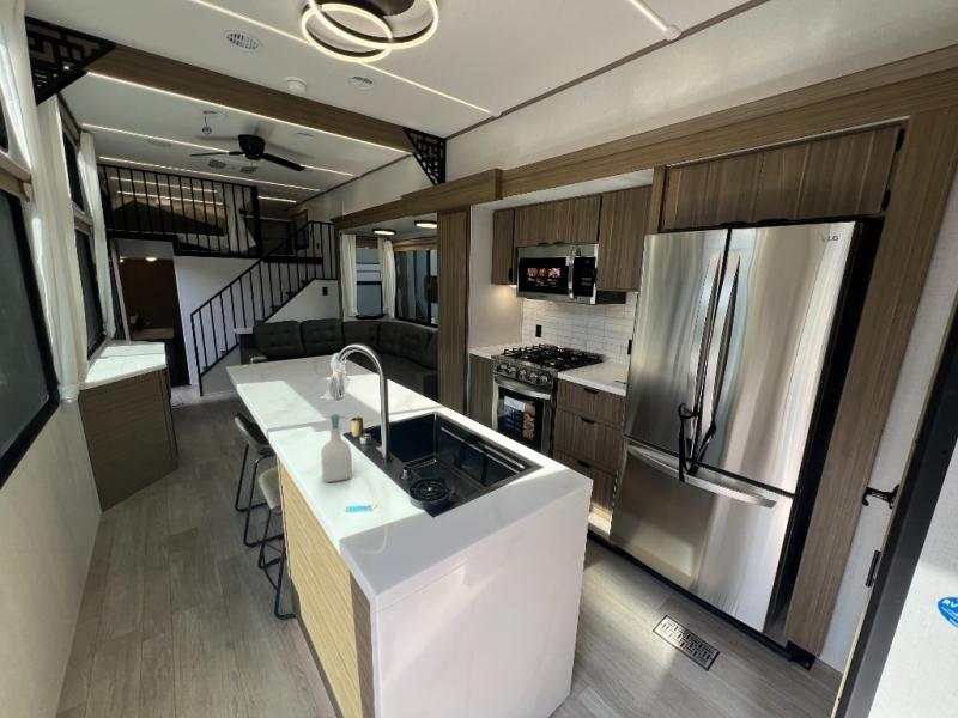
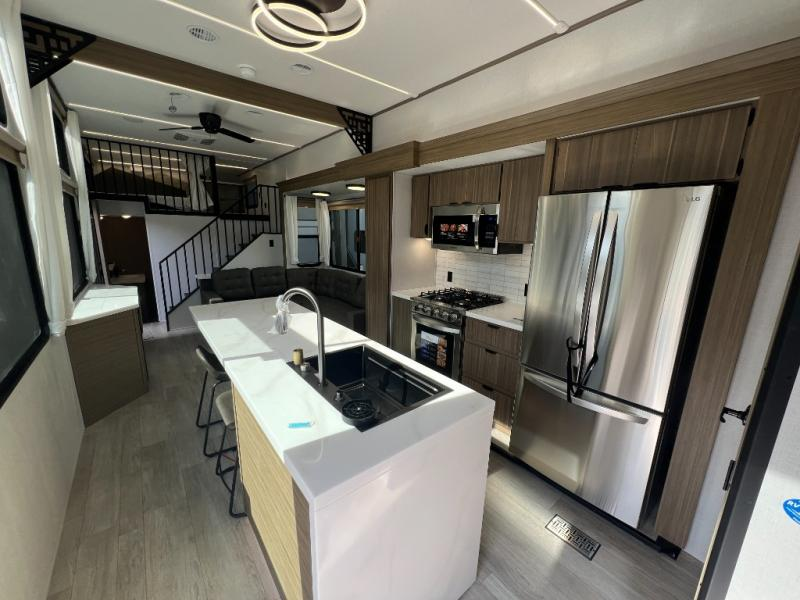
- soap bottle (335, 445)
